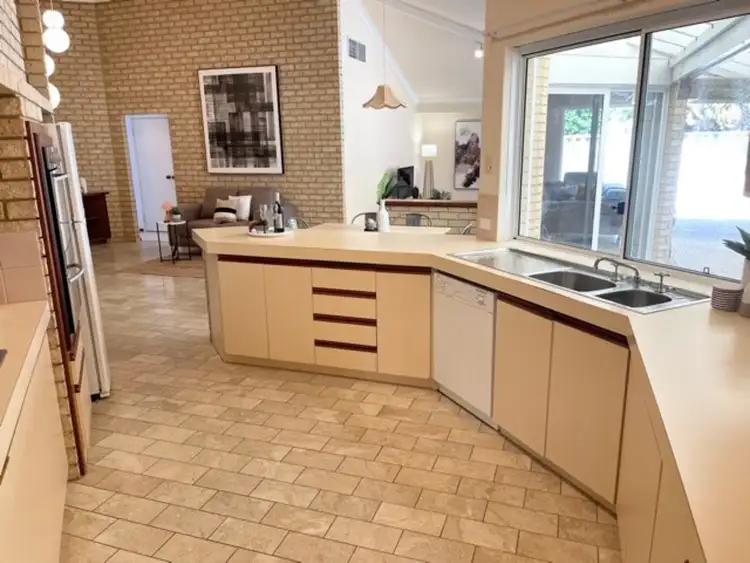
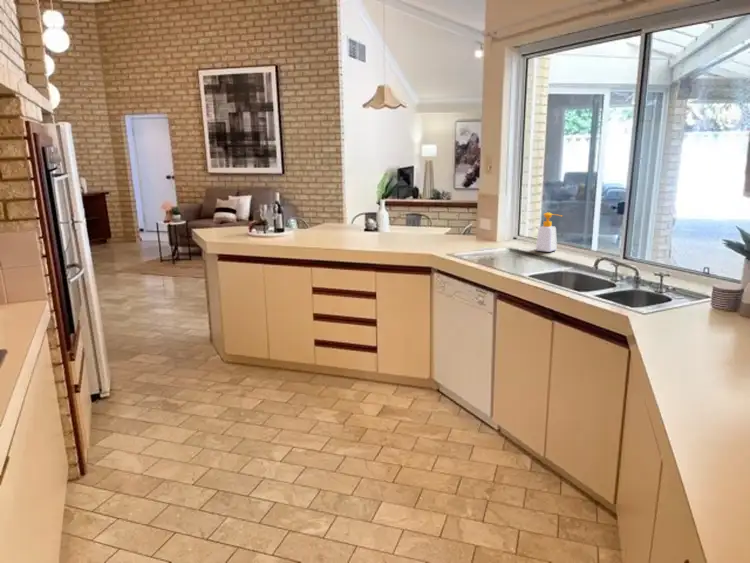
+ soap bottle (550, 231)
